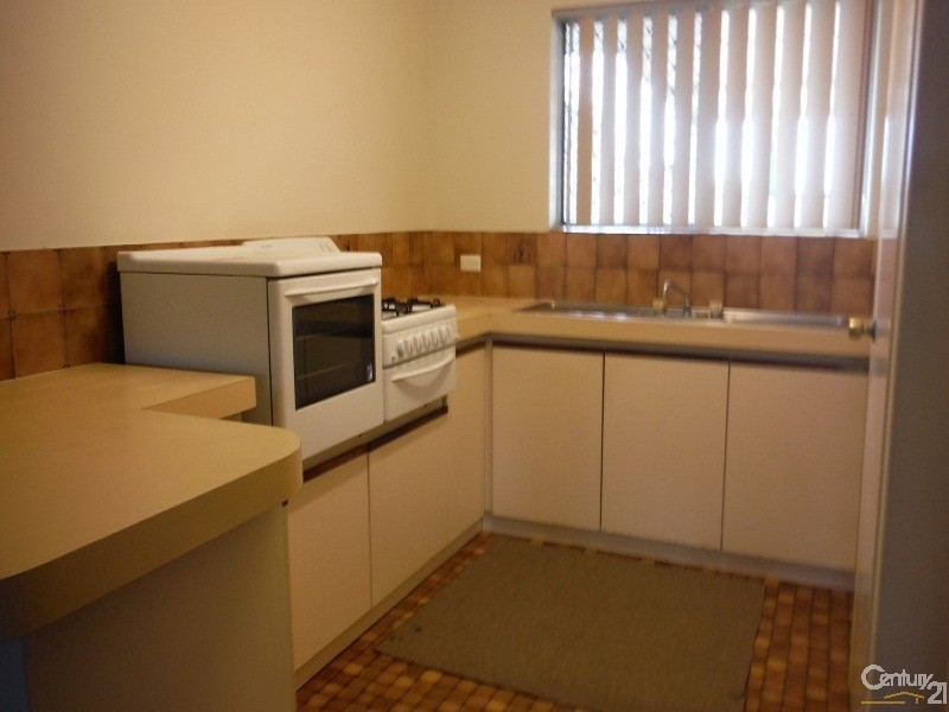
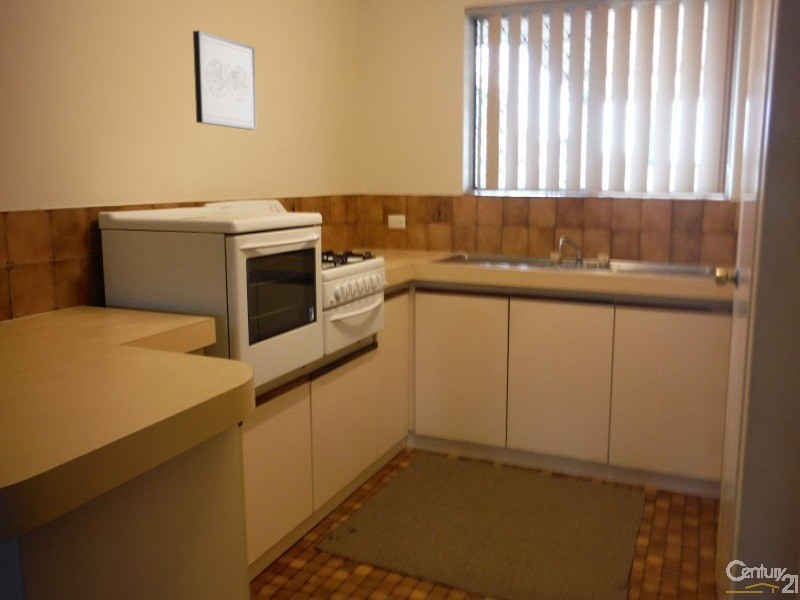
+ wall art (226, 83)
